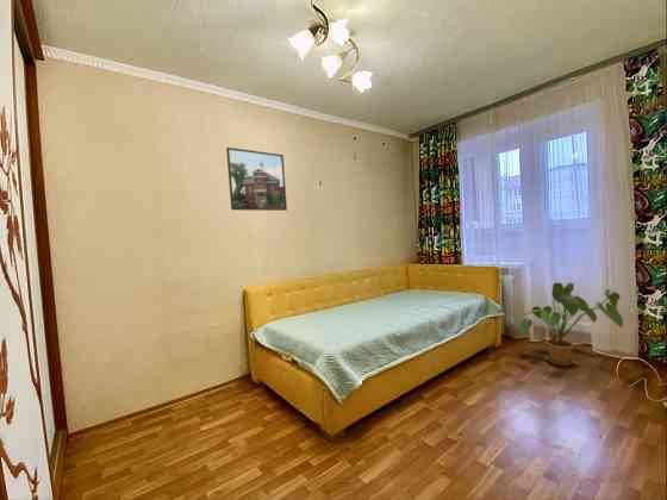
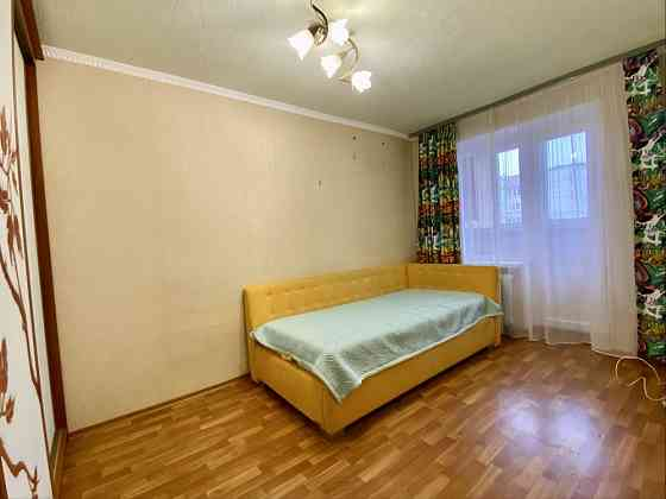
- house plant (567, 320)
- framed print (258, 180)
